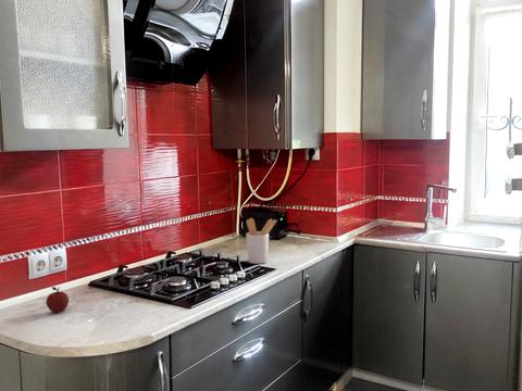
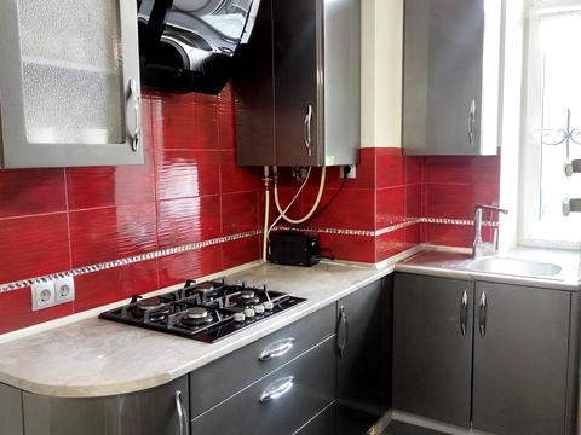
- utensil holder (262, 239)
- apple (57, 299)
